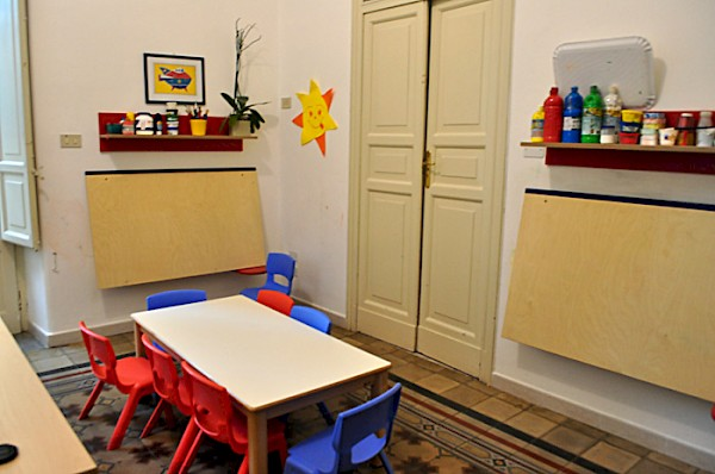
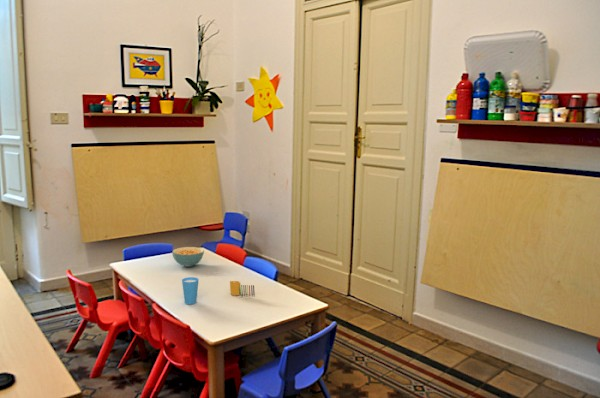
+ cereal bowl (188, 258)
+ cup (190, 291)
+ crayon (241, 288)
